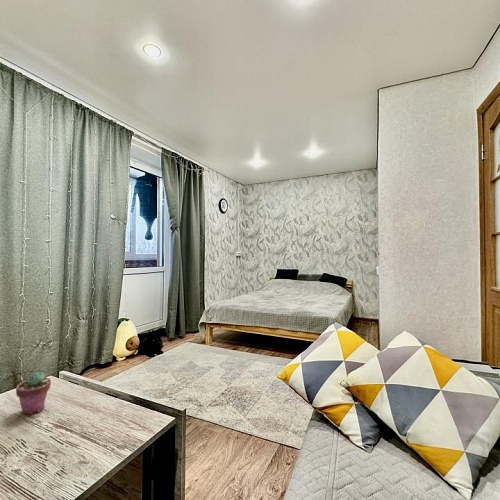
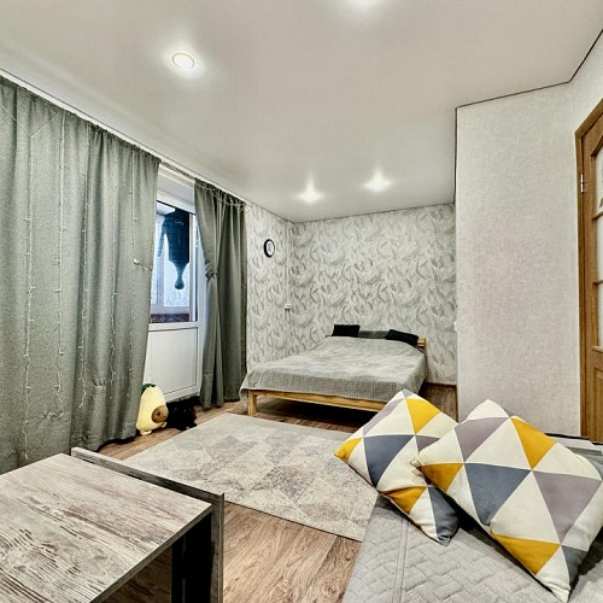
- potted succulent (34, 390)
